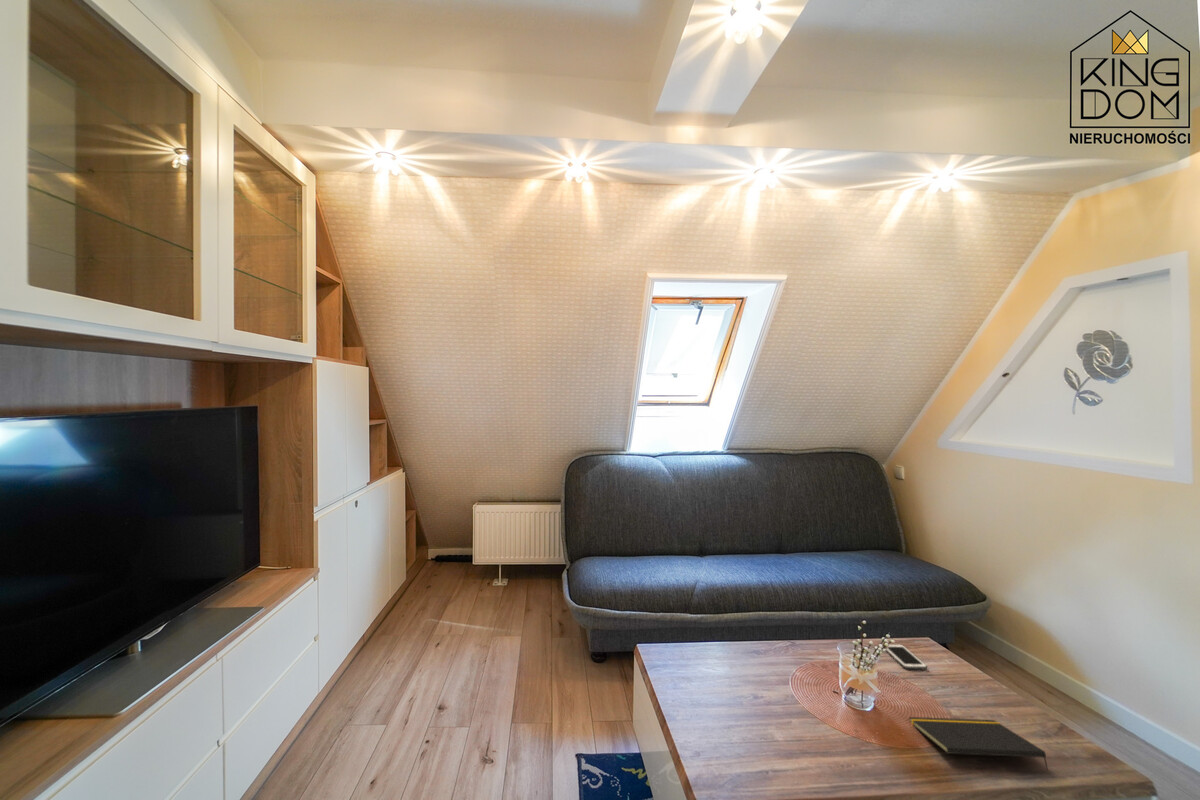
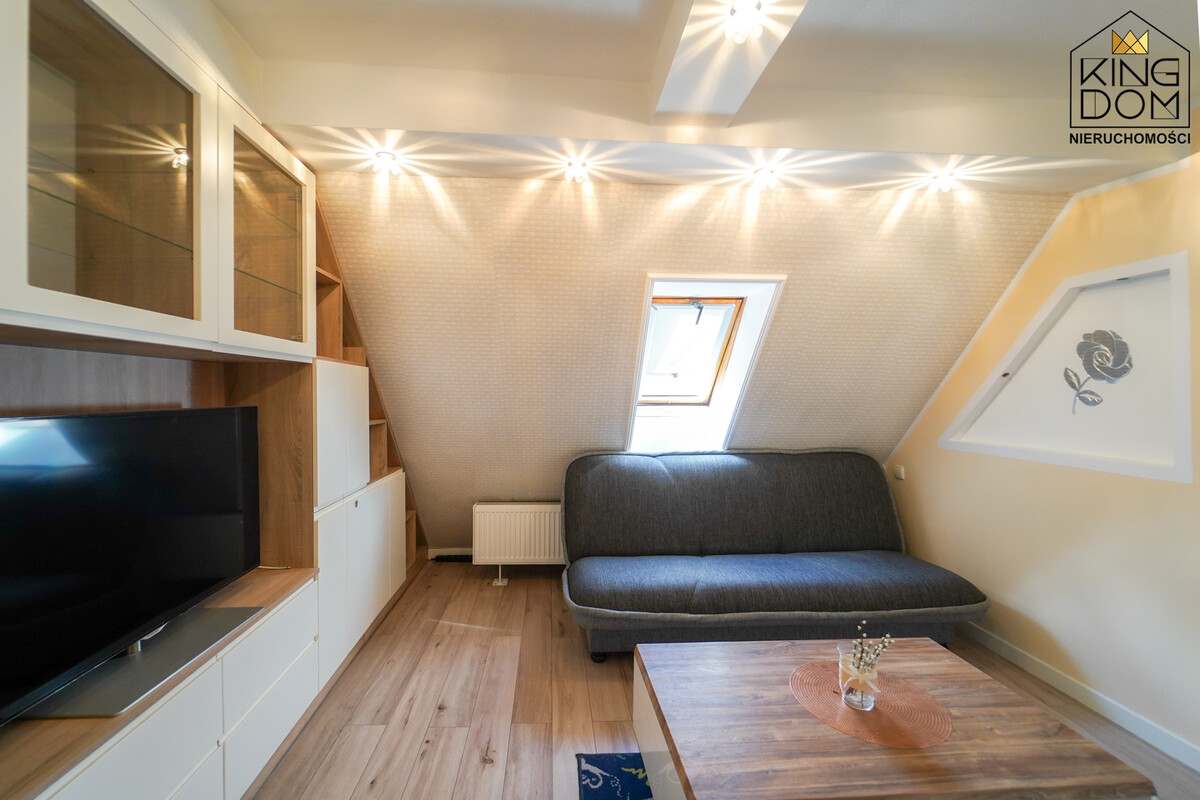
- cell phone (903, 656)
- notepad (972, 736)
